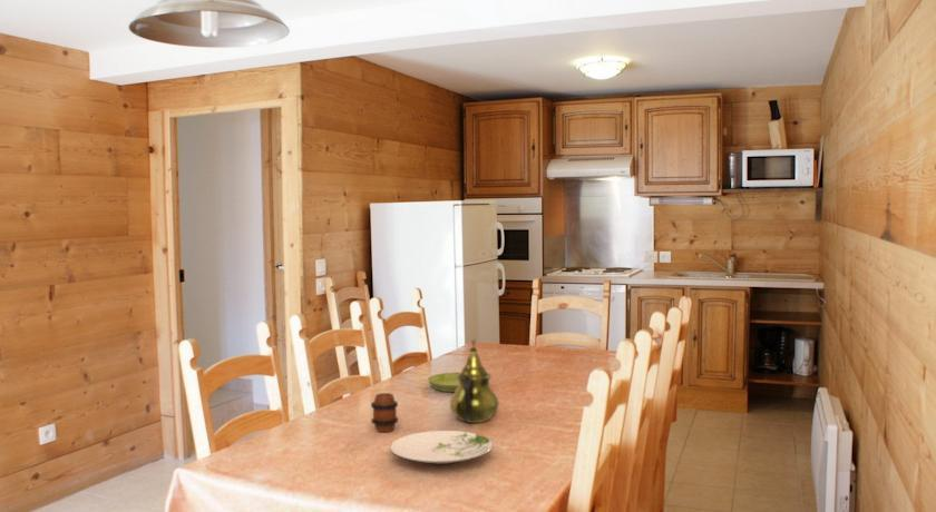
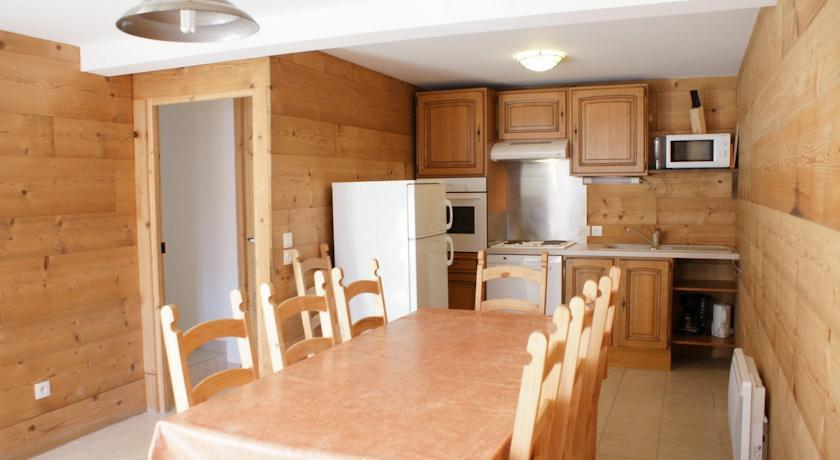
- teapot (474, 380)
- saucer (457, 382)
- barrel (384, 412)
- plate (441, 451)
